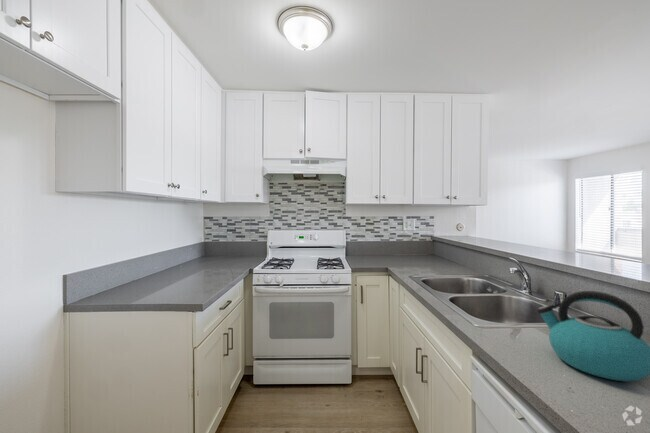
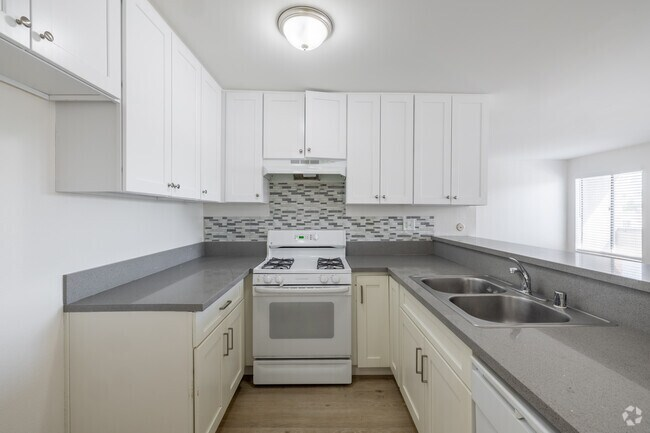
- kettle (589, 326)
